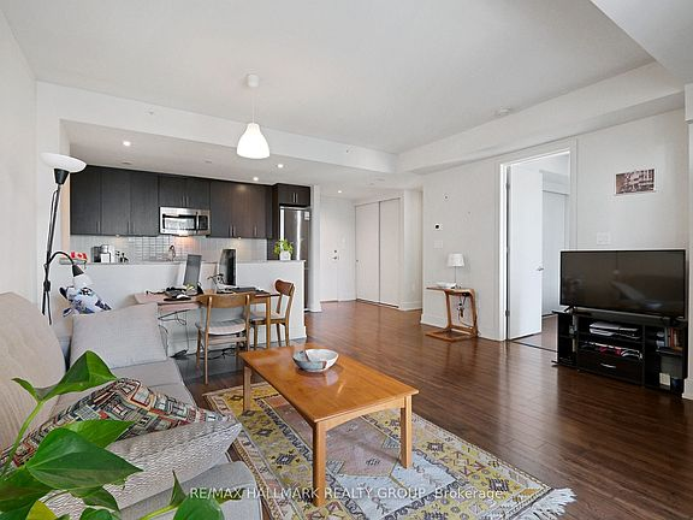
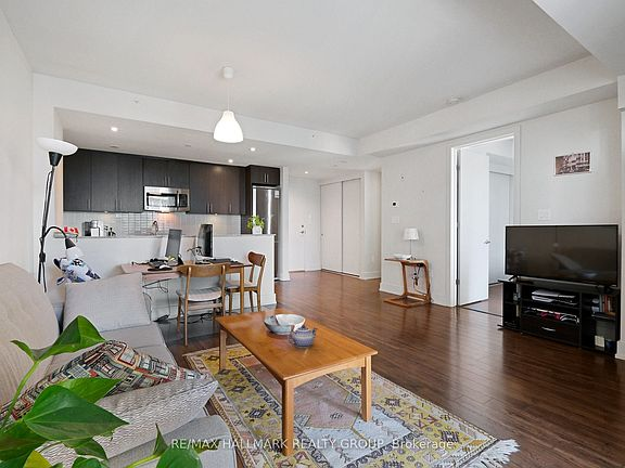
+ teapot (303, 335)
